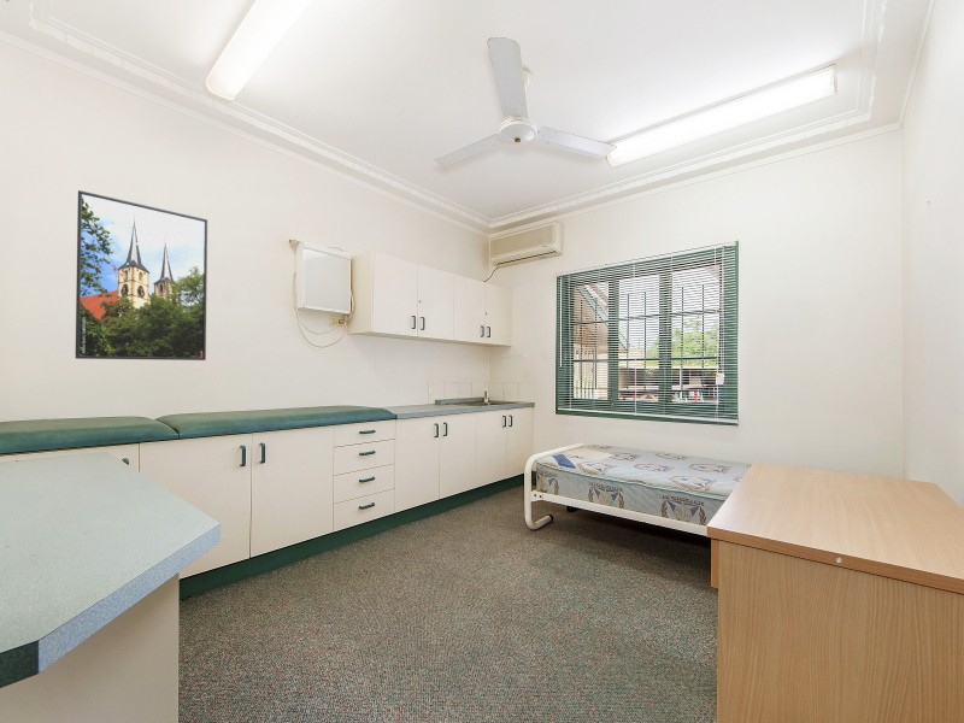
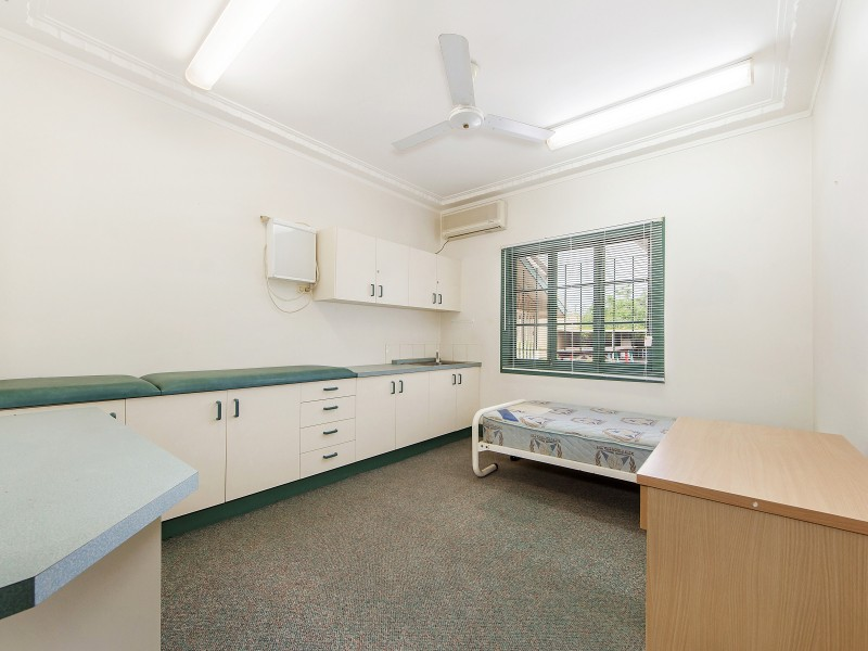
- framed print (147, 282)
